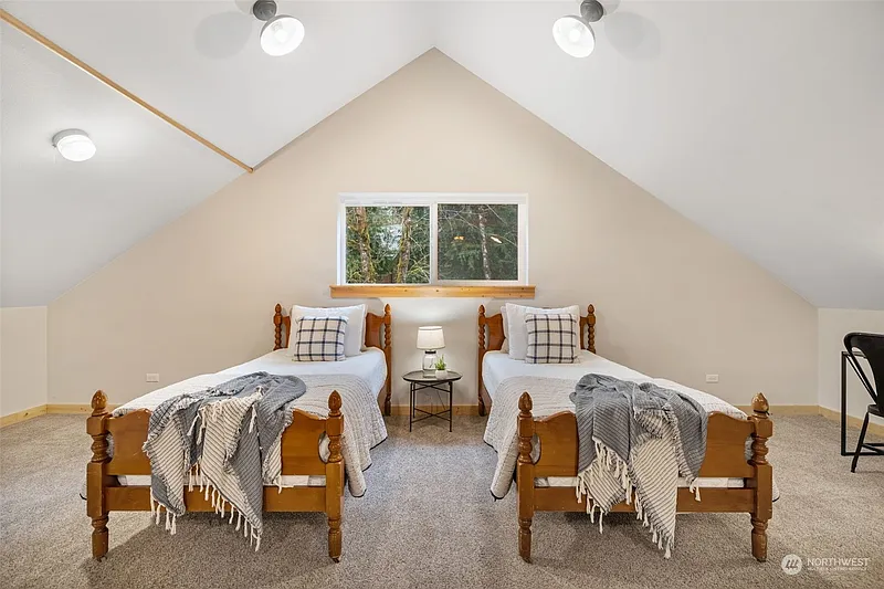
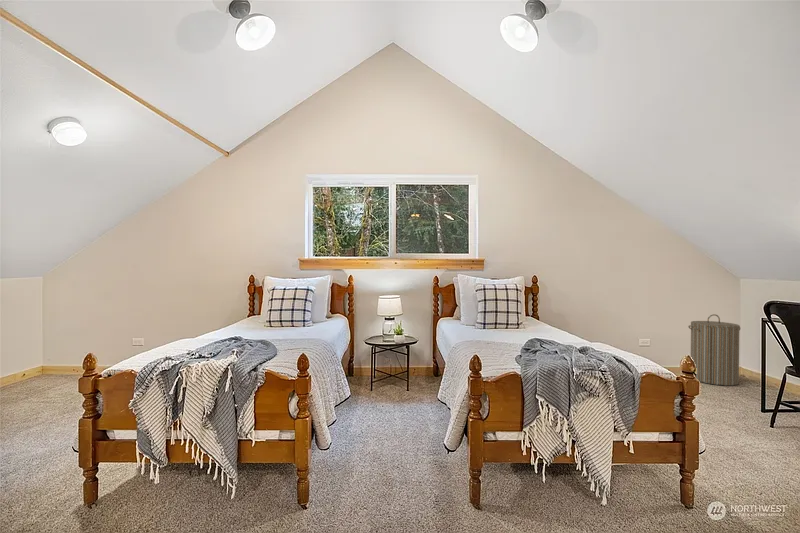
+ laundry hamper (714, 347)
